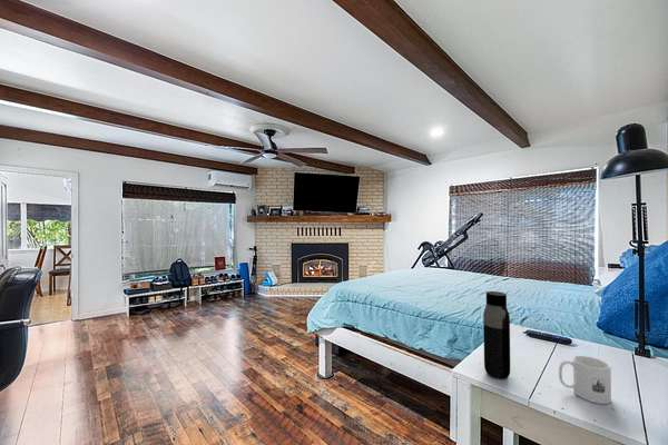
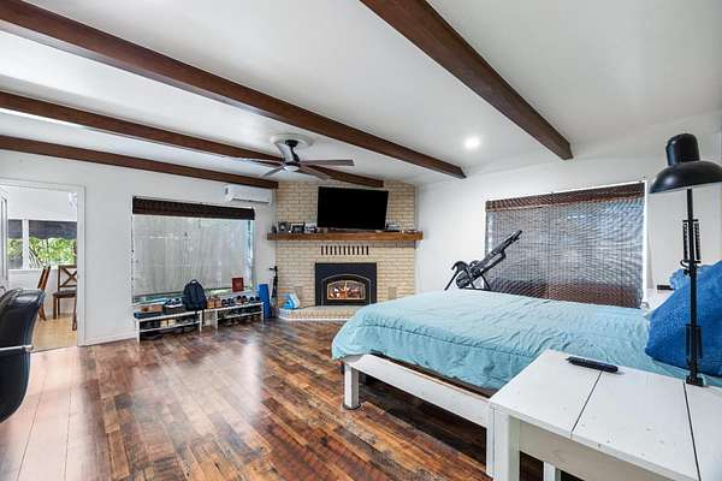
- water bottle (497, 334)
- mug (583, 377)
